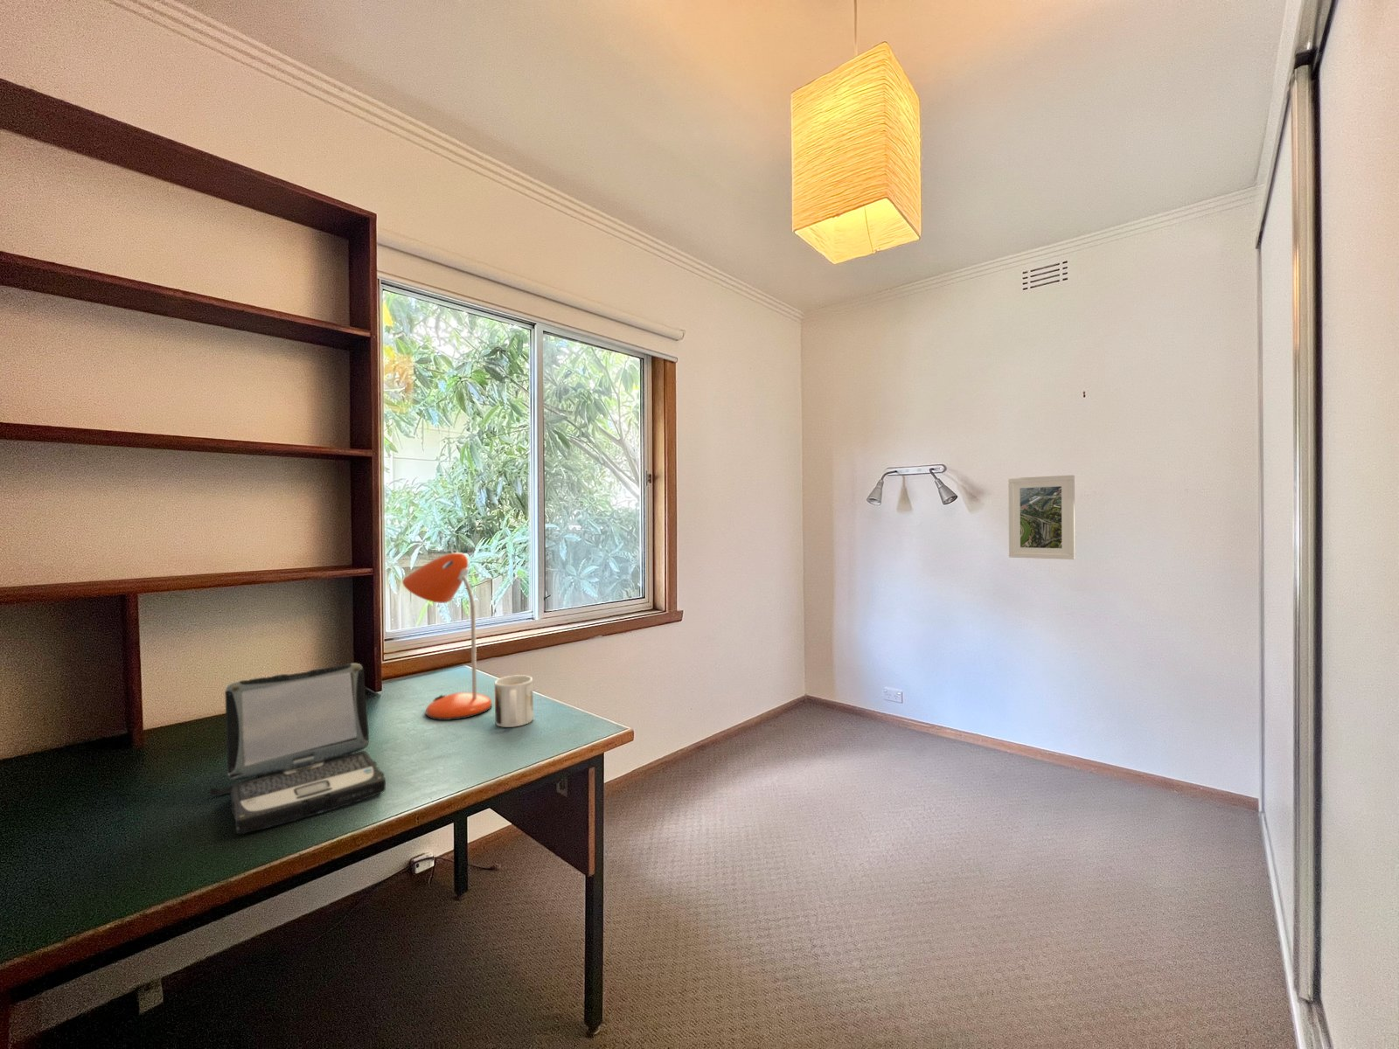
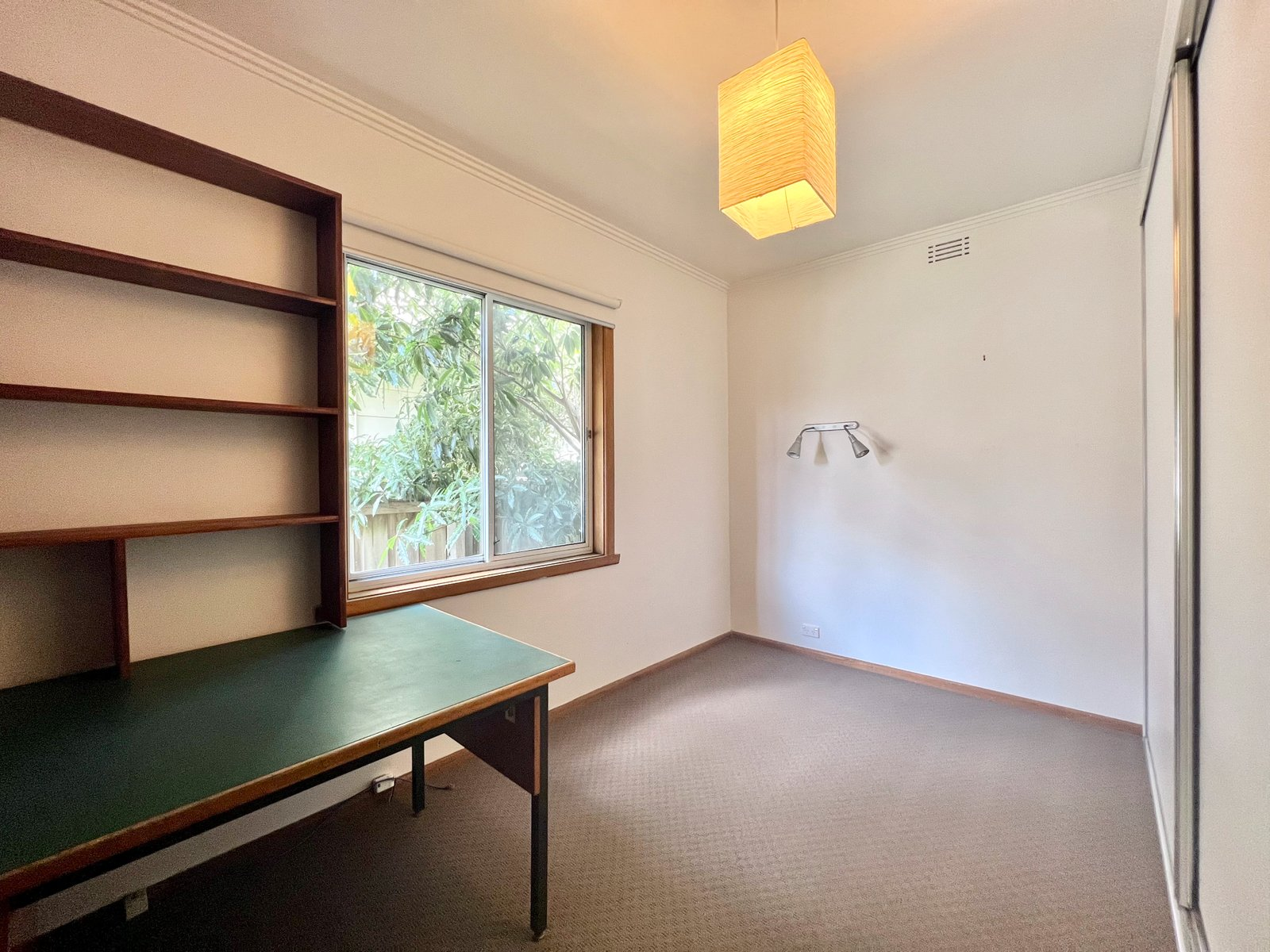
- mug (512, 701)
- desk lamp (471, 630)
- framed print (1041, 518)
- laptop (303, 736)
